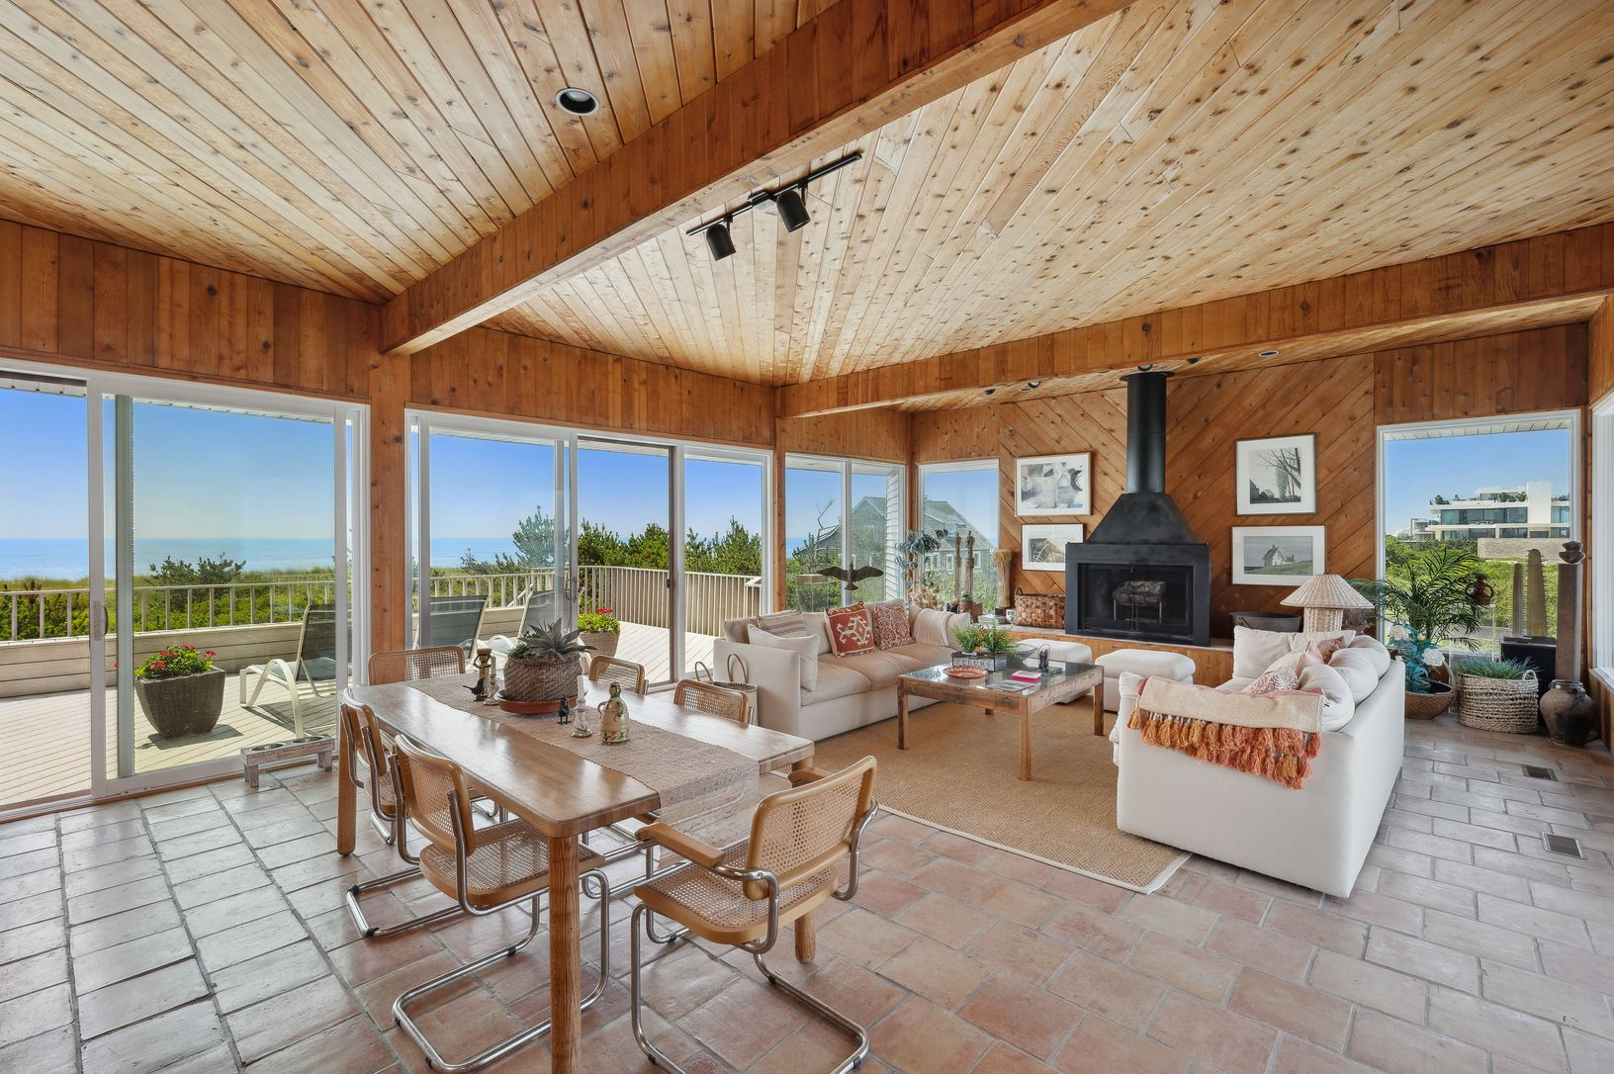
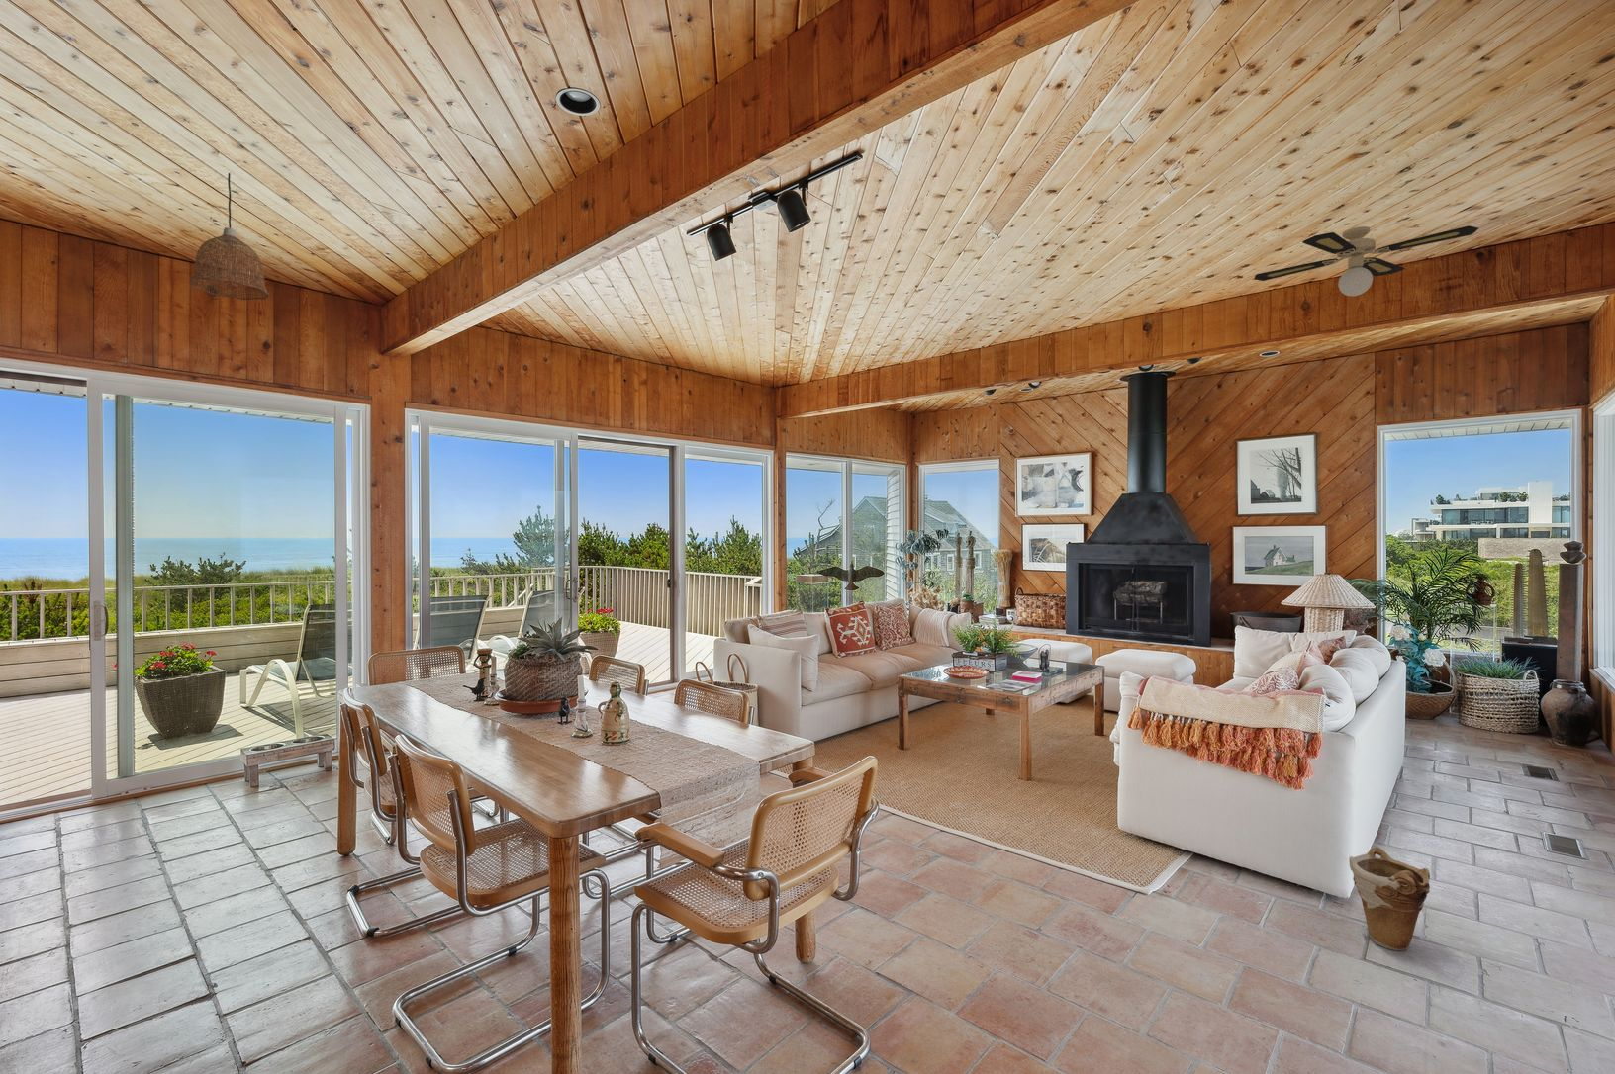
+ vase (1387, 899)
+ pendant lamp (229, 231)
+ ceiling fan (1356, 263)
